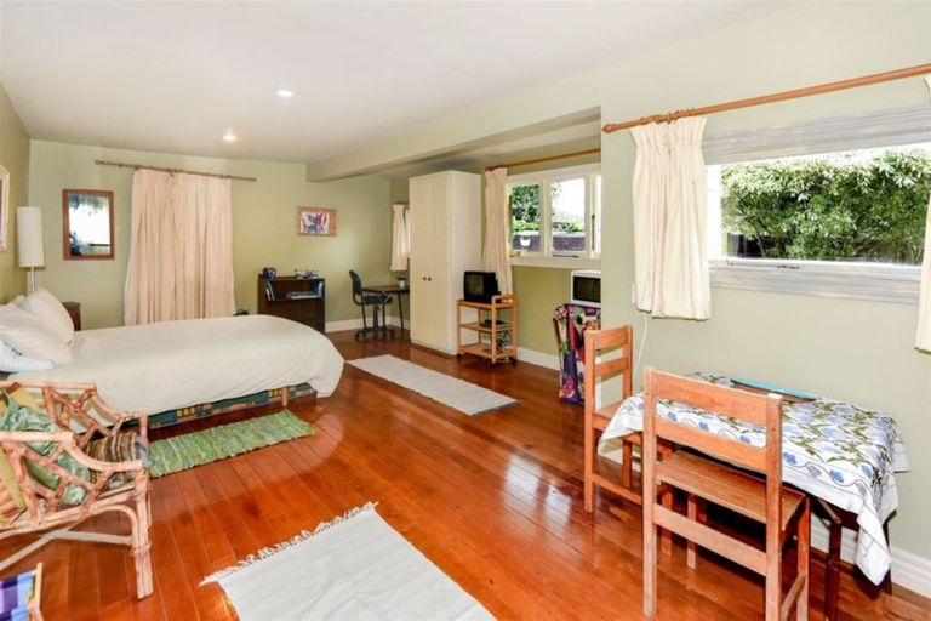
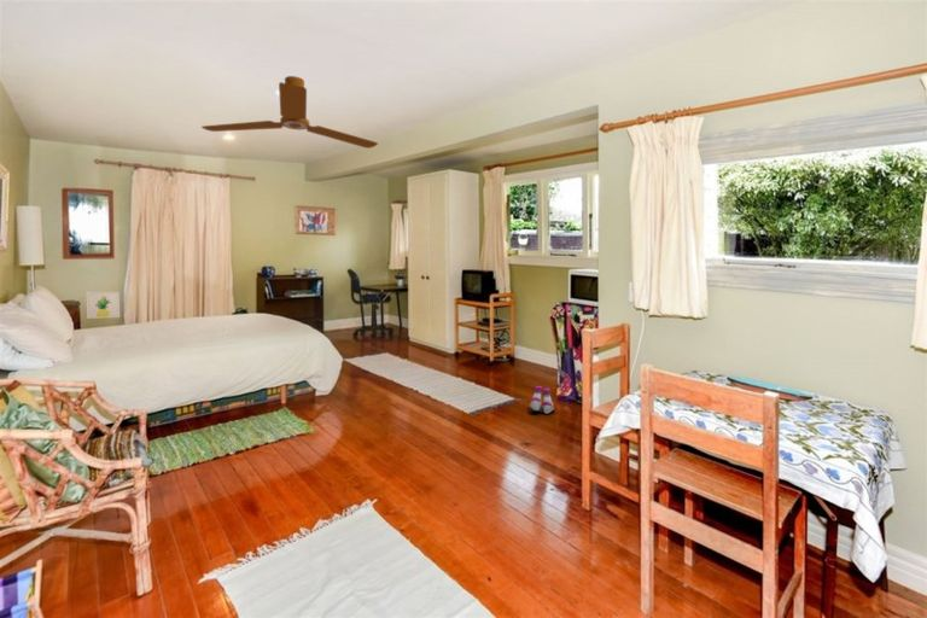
+ wall art (103, 304)
+ ceiling fan (293, 95)
+ boots (543, 398)
